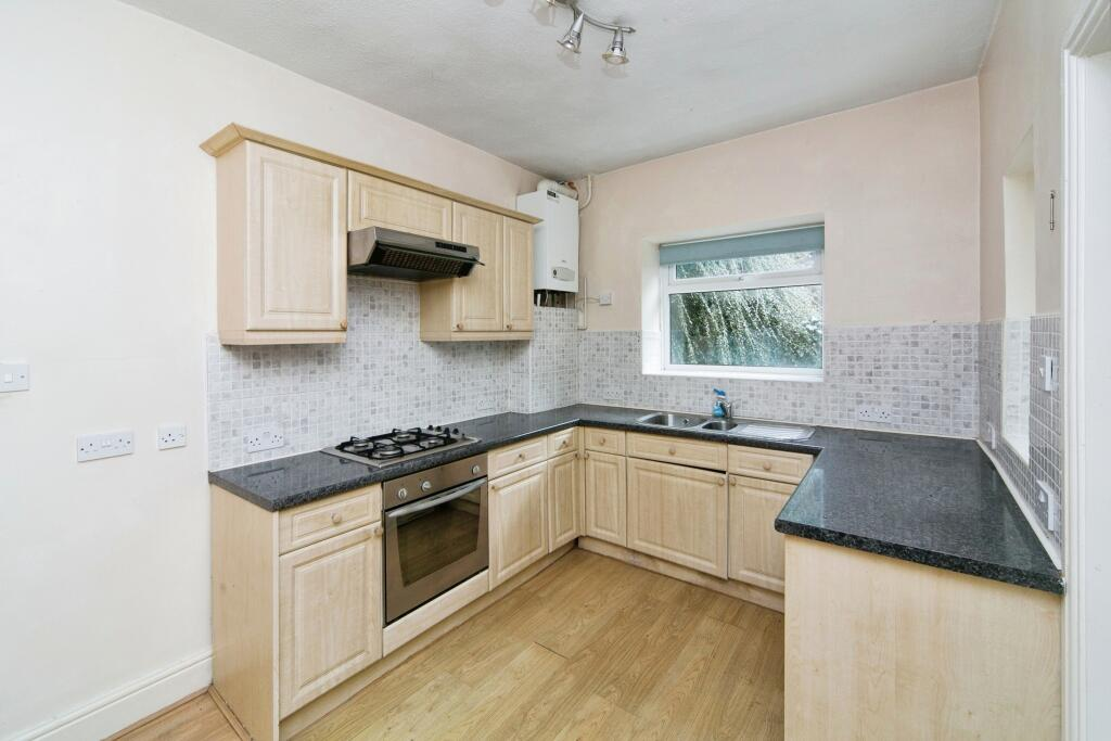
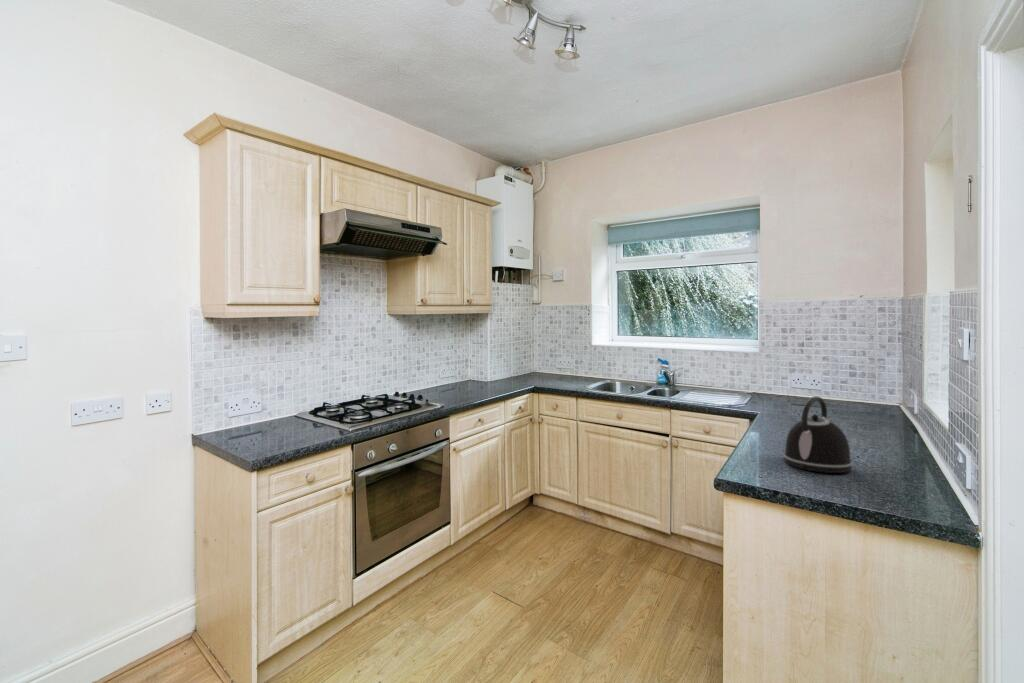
+ kettle (816, 430)
